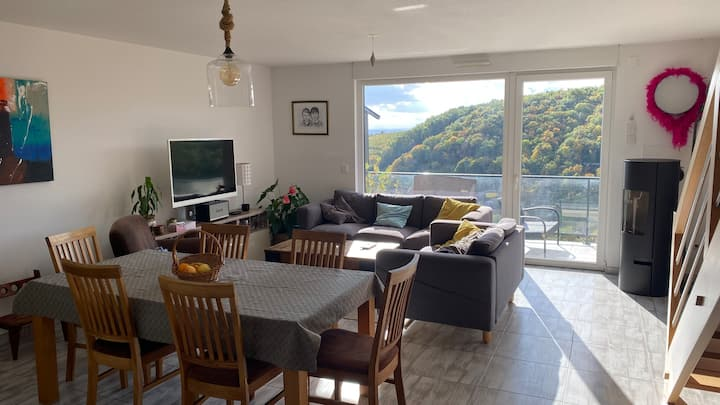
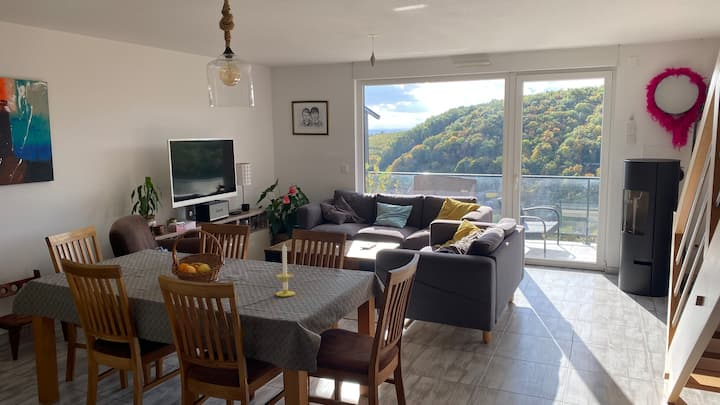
+ candle (284, 268)
